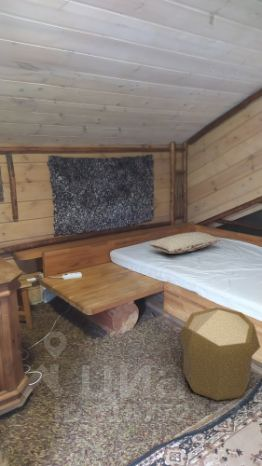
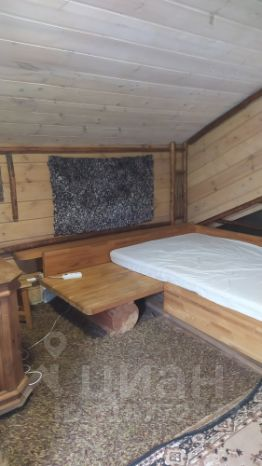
- pouf (217, 346)
- pillow (185, 242)
